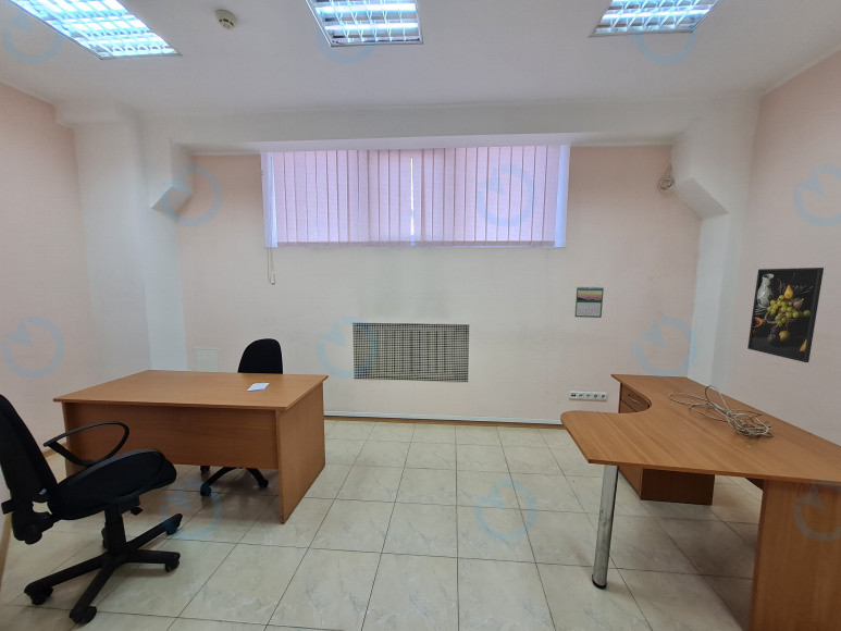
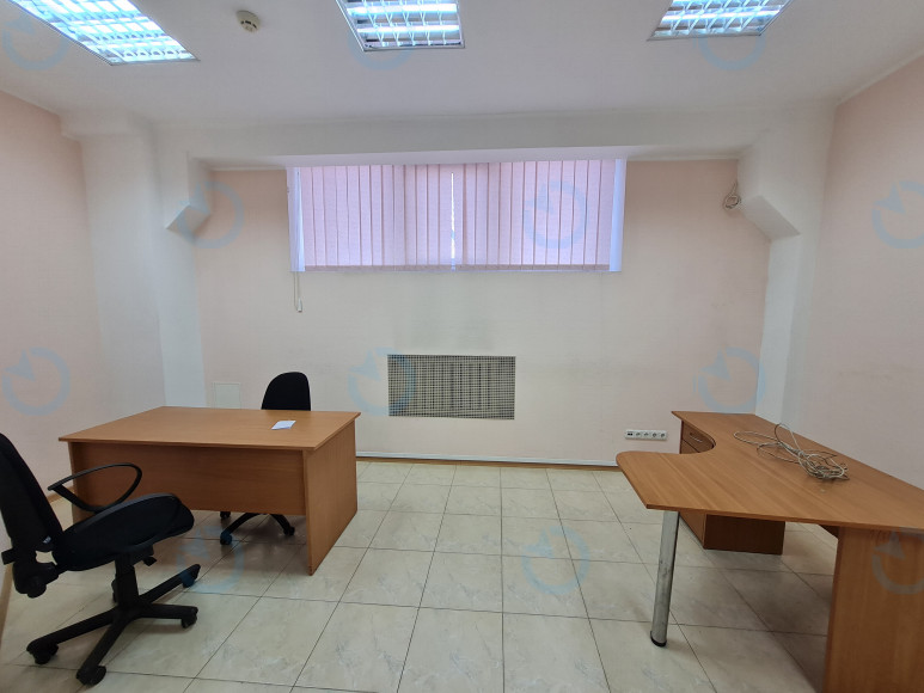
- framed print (781, 312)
- calendar (589, 301)
